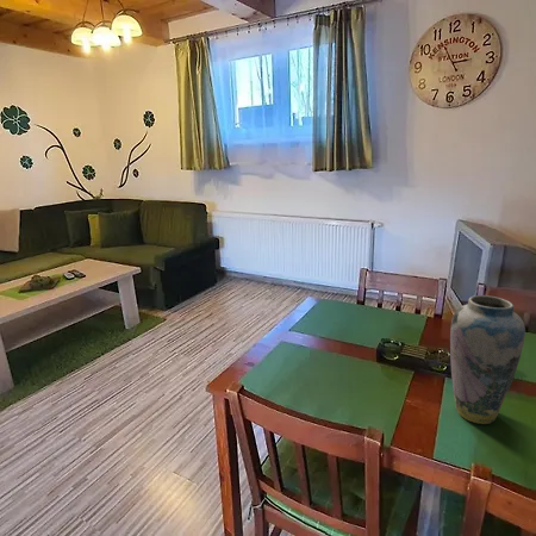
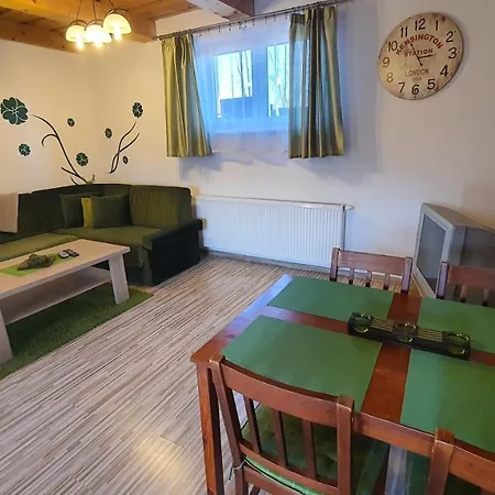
- vase (482, 359)
